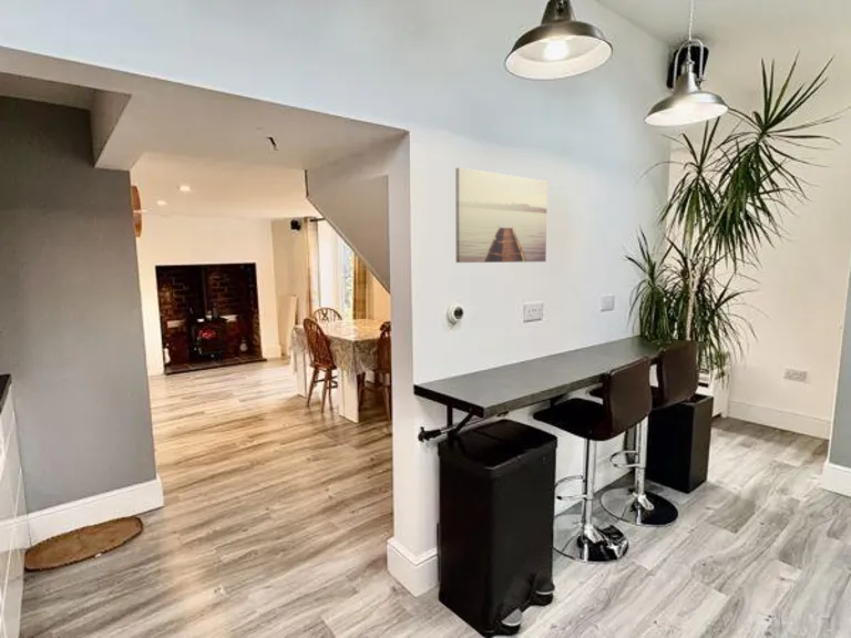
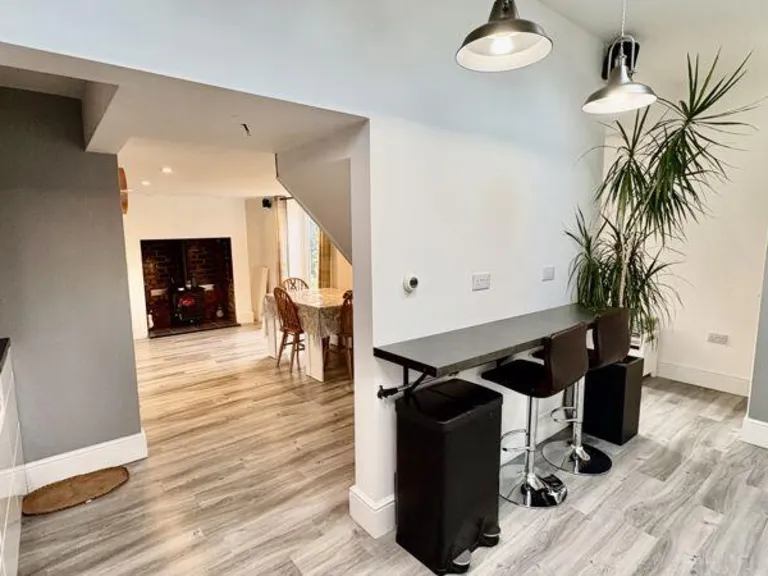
- wall art (504, 218)
